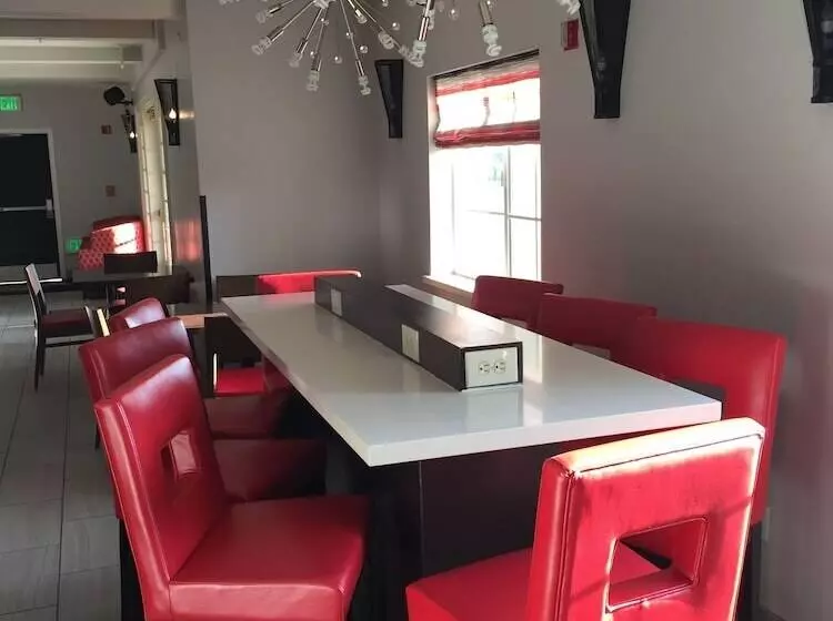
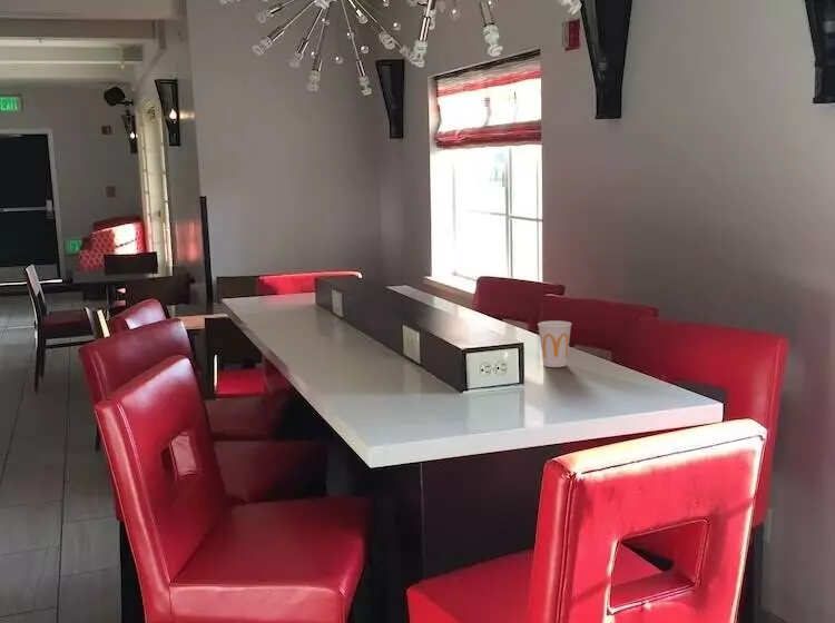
+ cup (554, 344)
